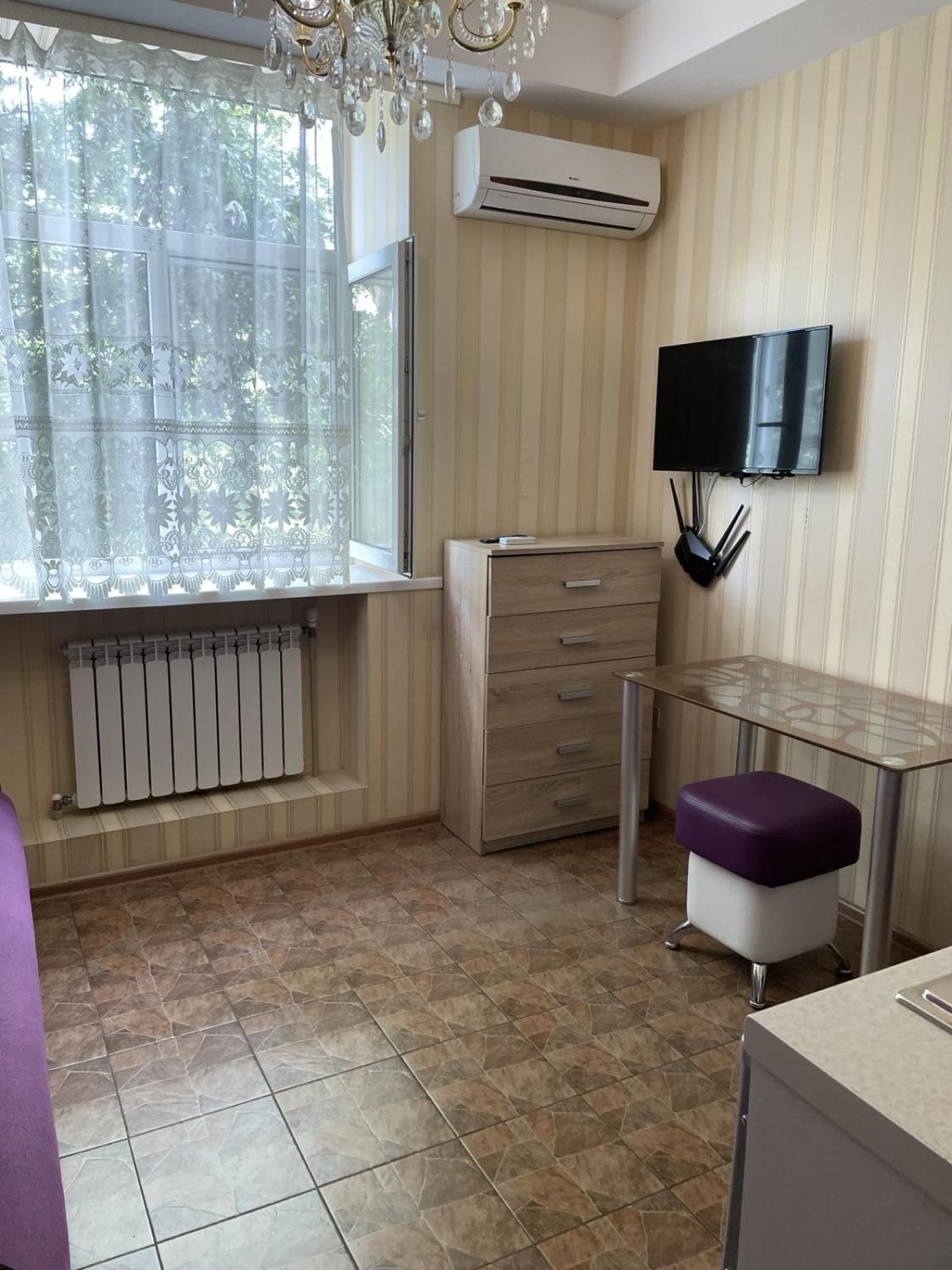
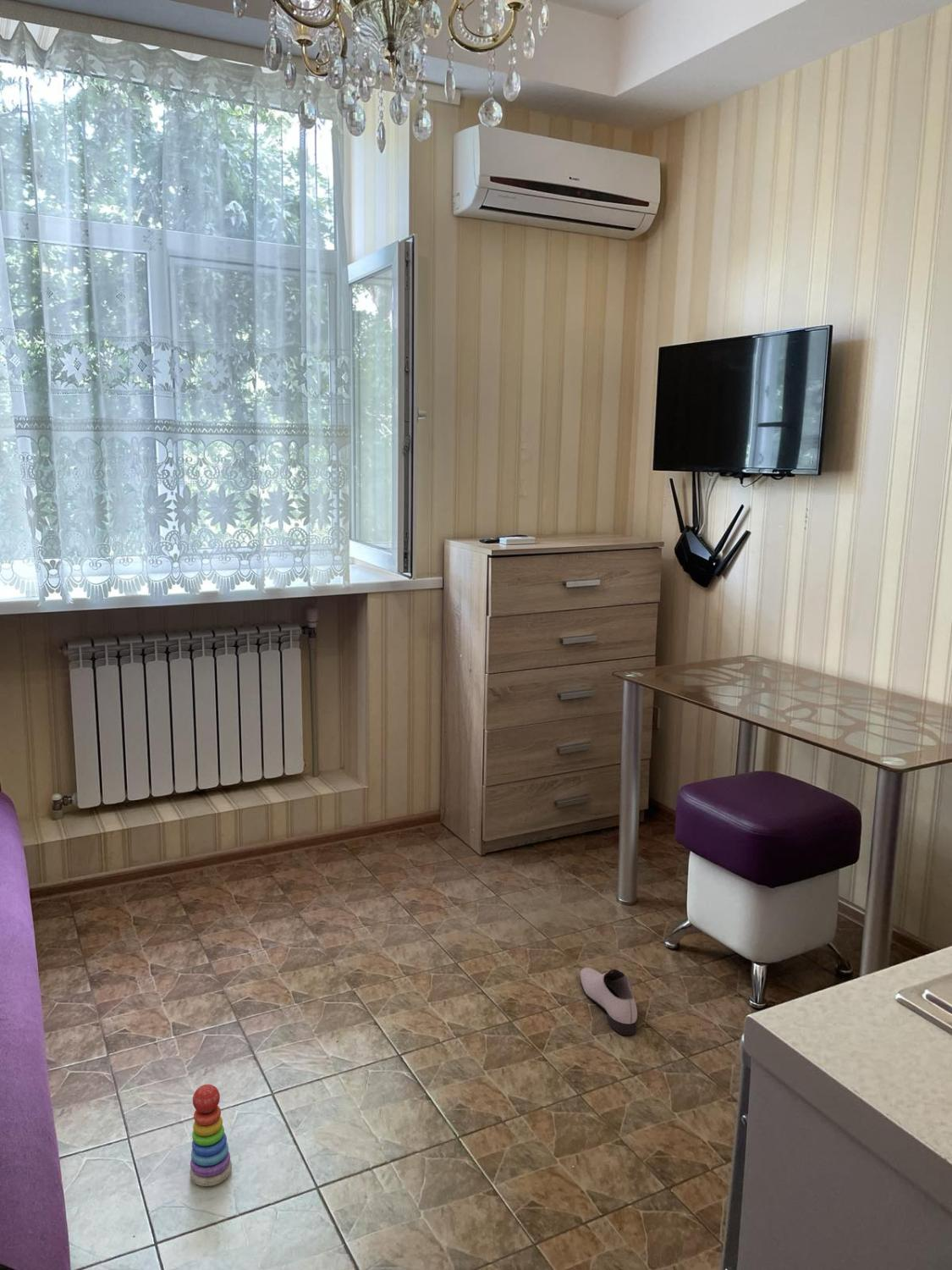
+ shoe (609, 985)
+ stacking toy (209, 1130)
